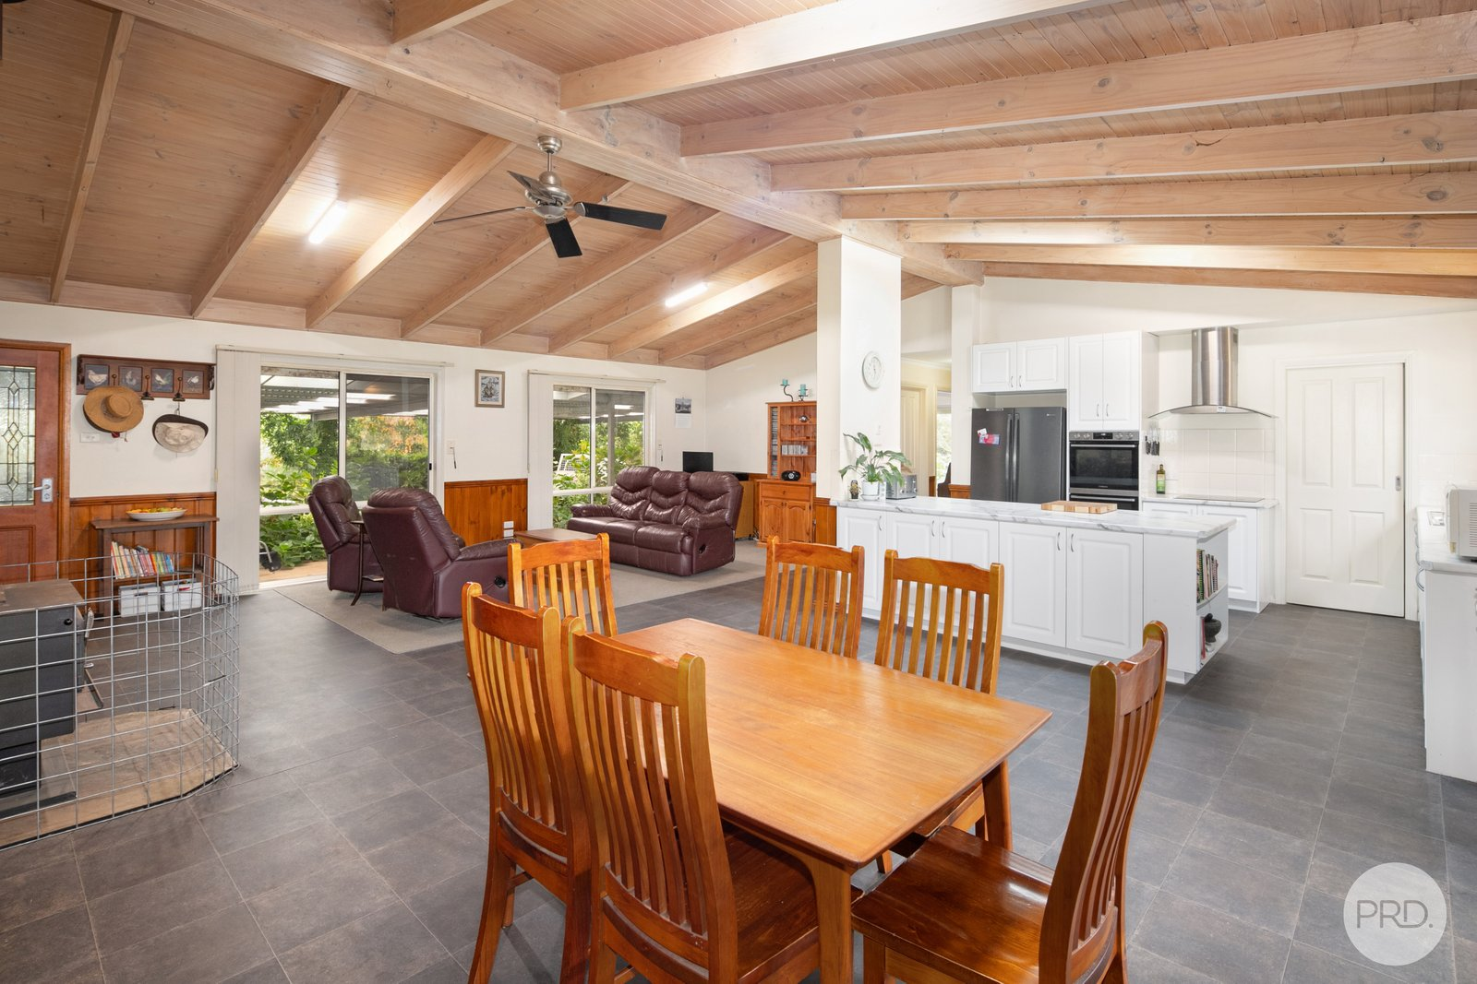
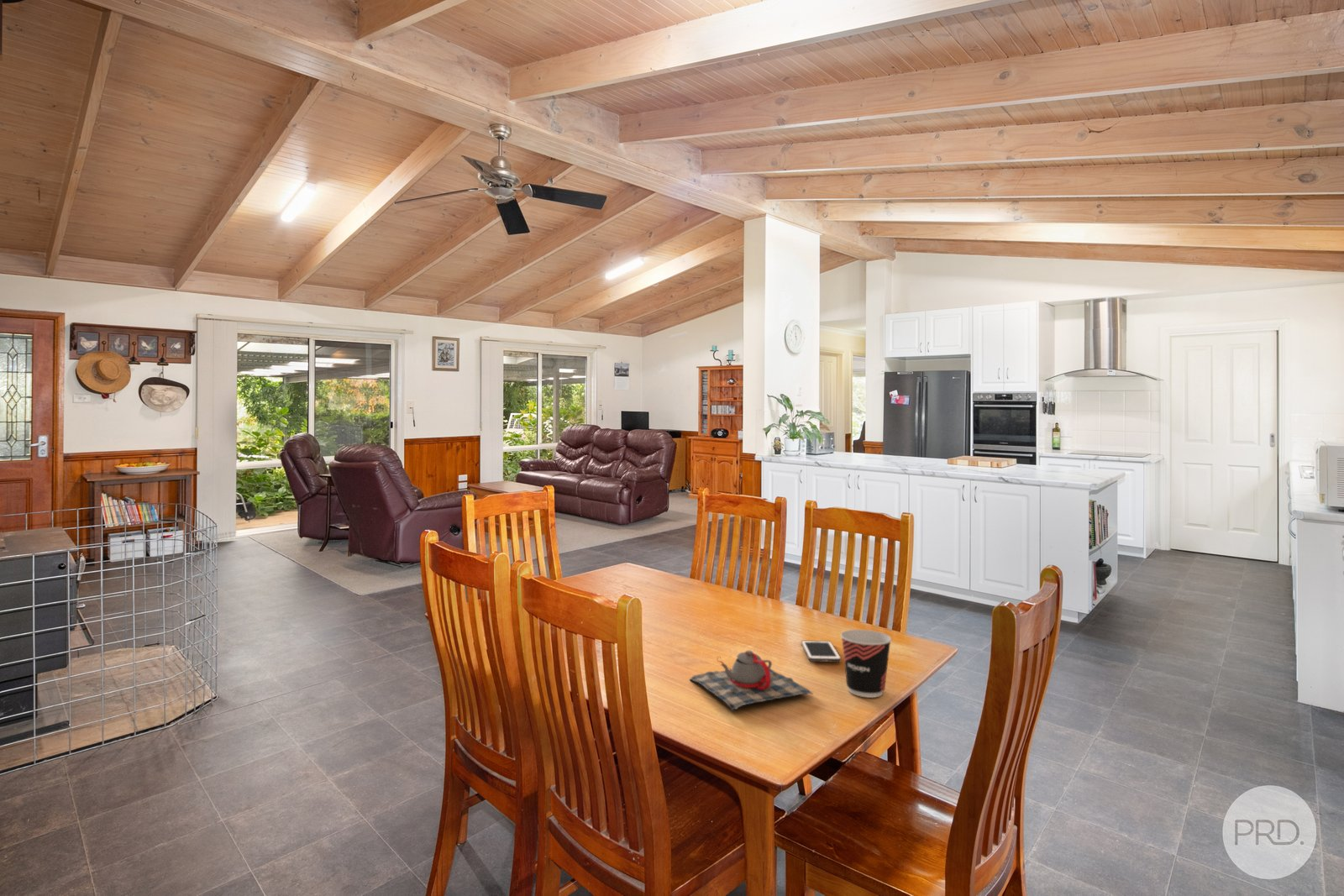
+ teapot (748, 669)
+ cell phone (820, 651)
+ cup (865, 663)
